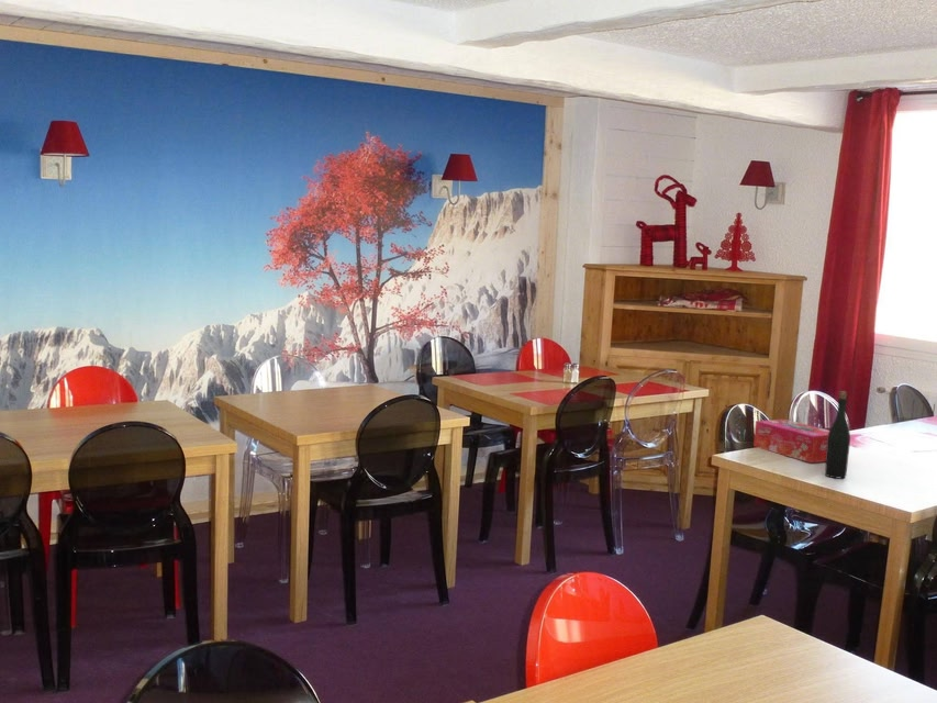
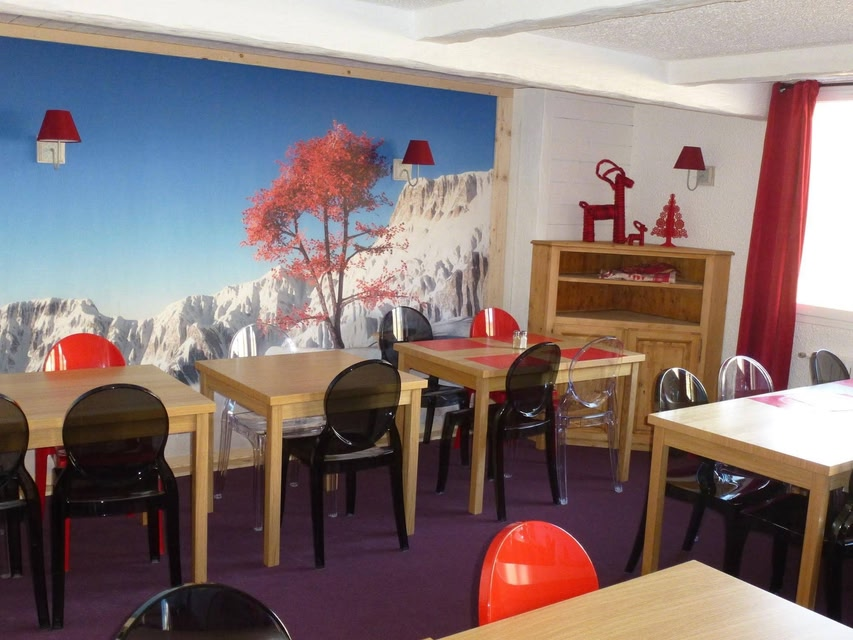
- tissue box (796, 439)
- bottle (839, 434)
